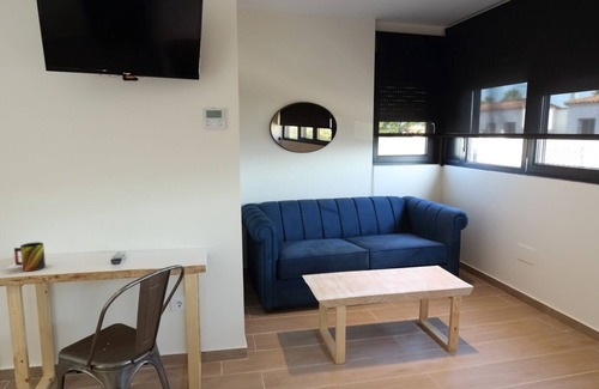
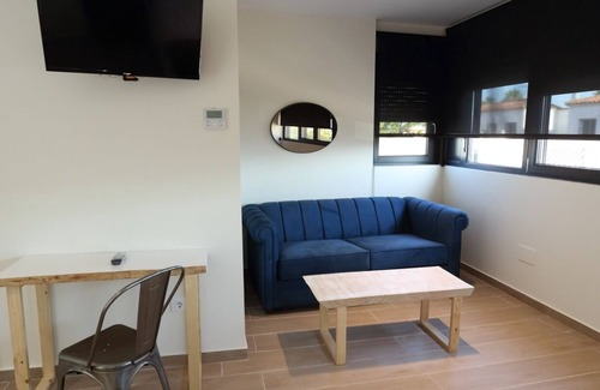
- mug (28, 256)
